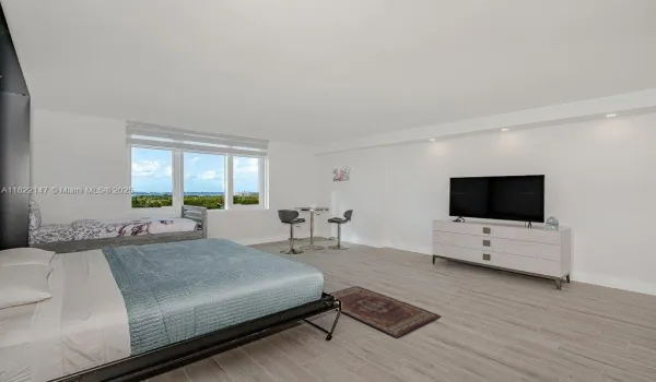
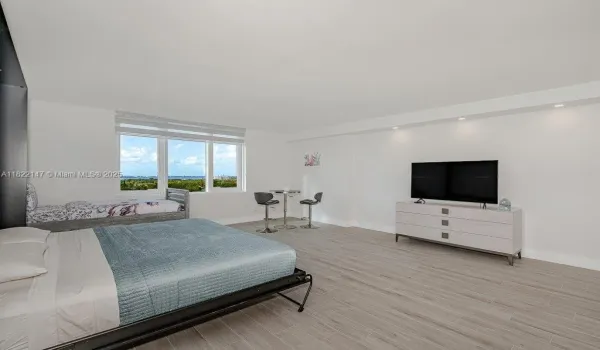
- rug (372, 306)
